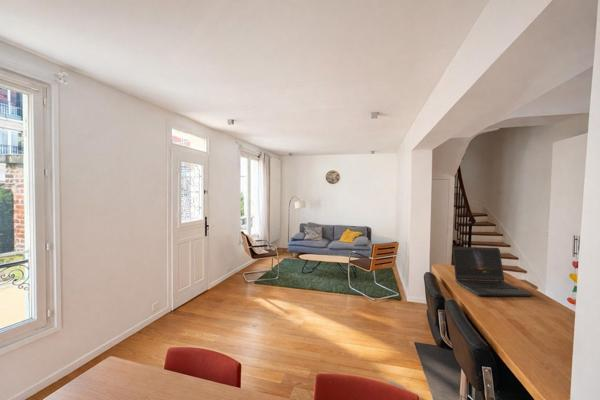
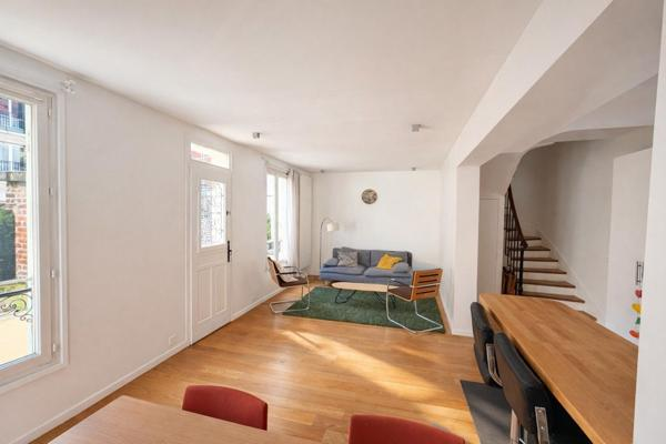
- laptop computer (489, 270)
